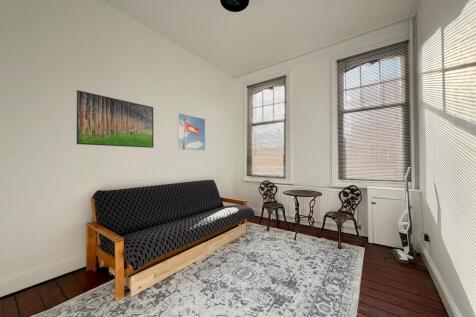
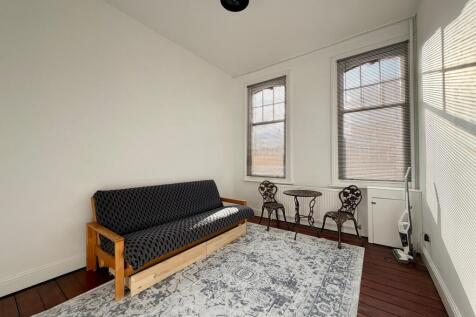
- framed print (120, 123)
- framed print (192, 133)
